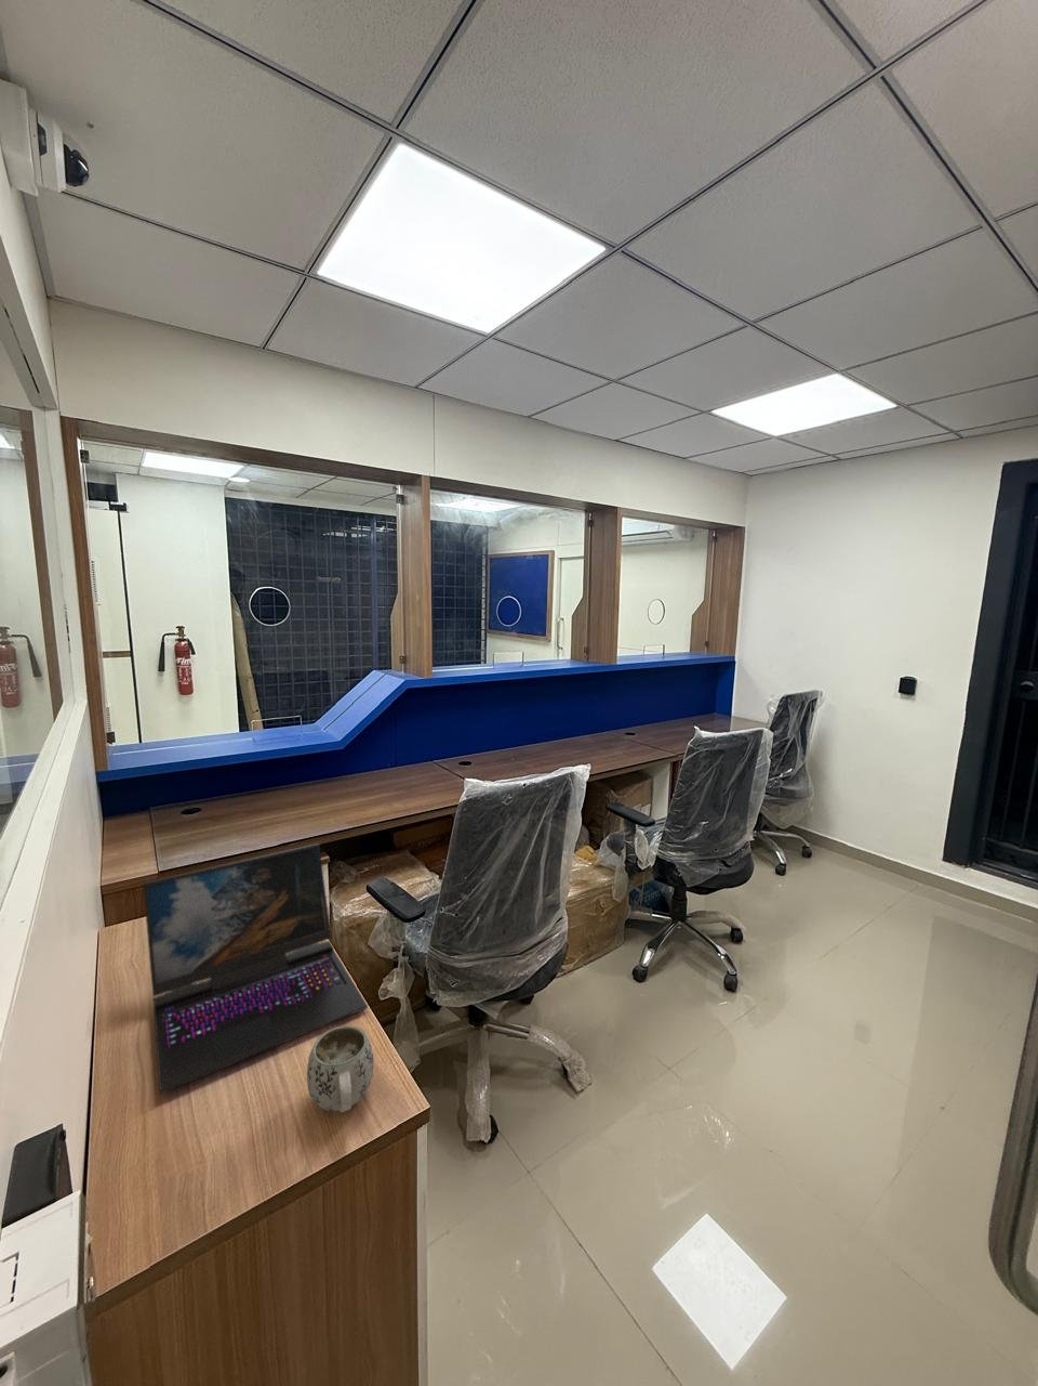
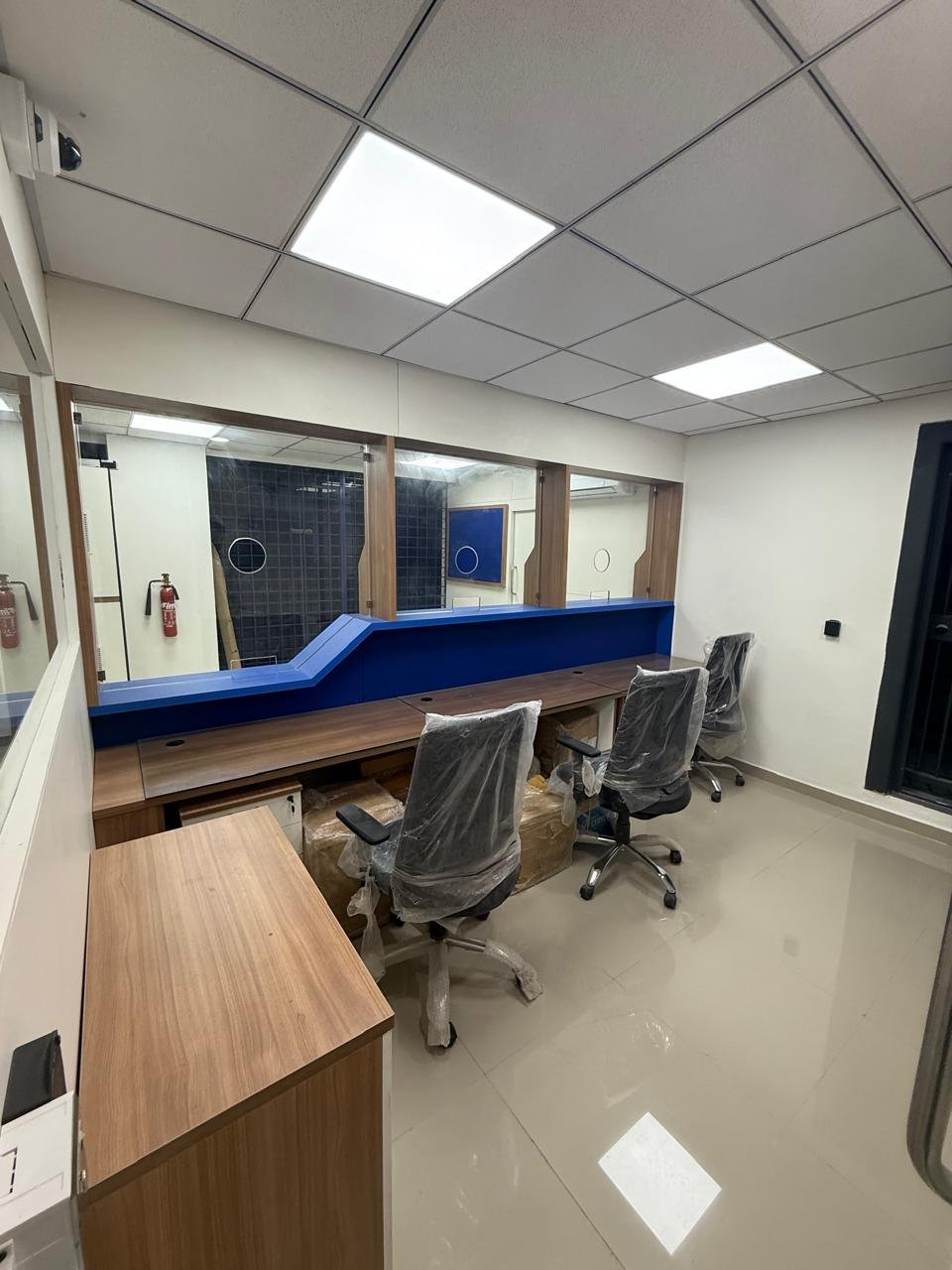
- mug (341, 1077)
- laptop (254, 946)
